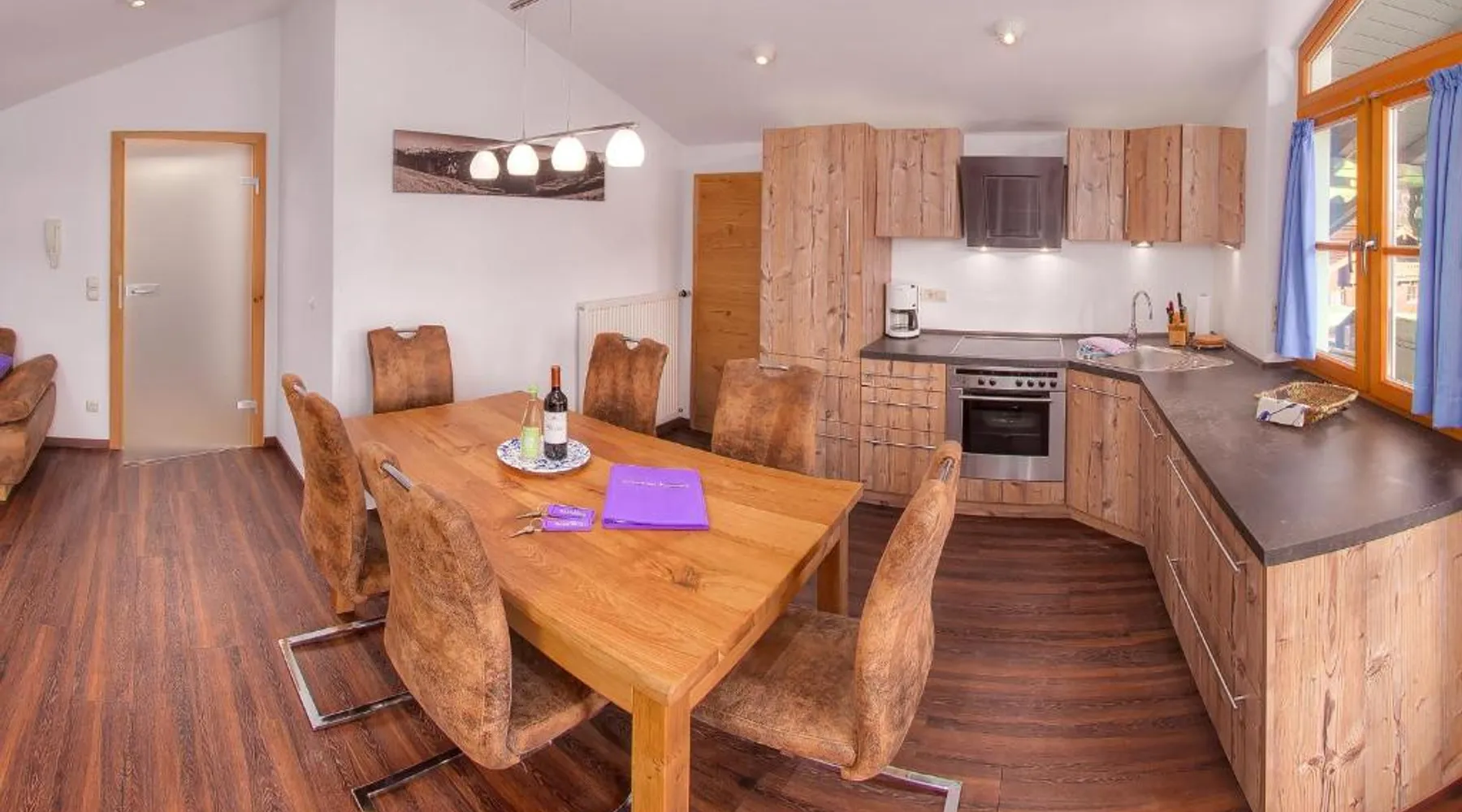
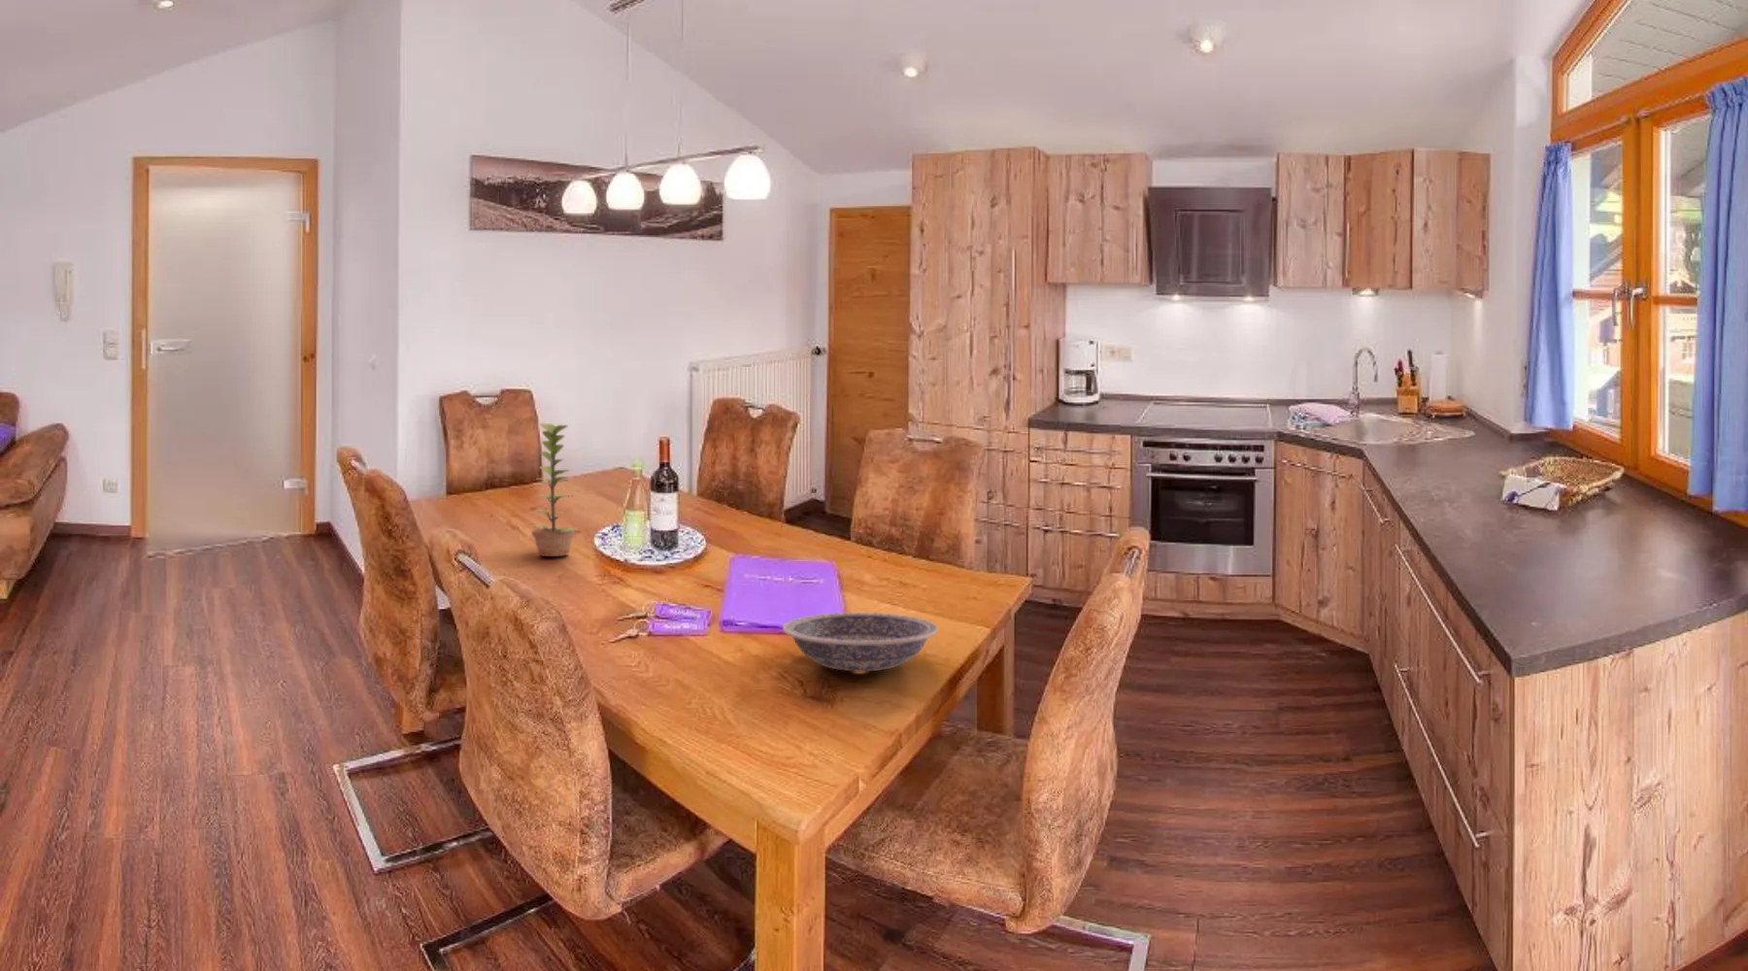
+ bowl (860, 647)
+ plant (551, 488)
